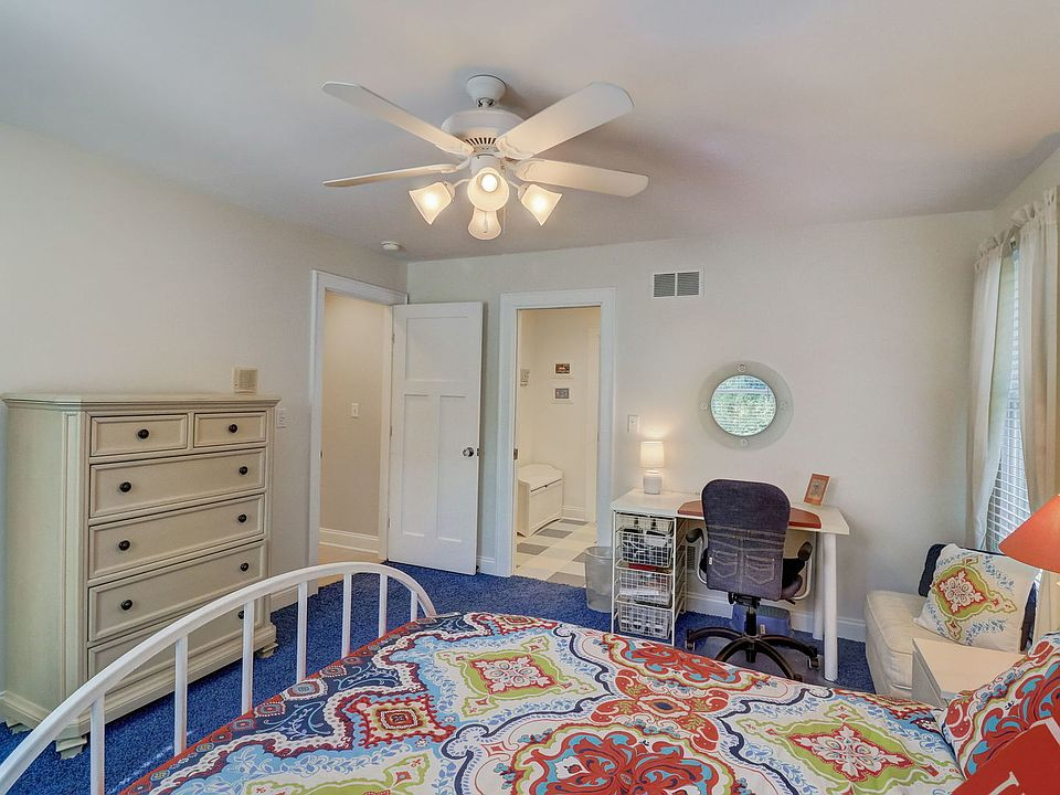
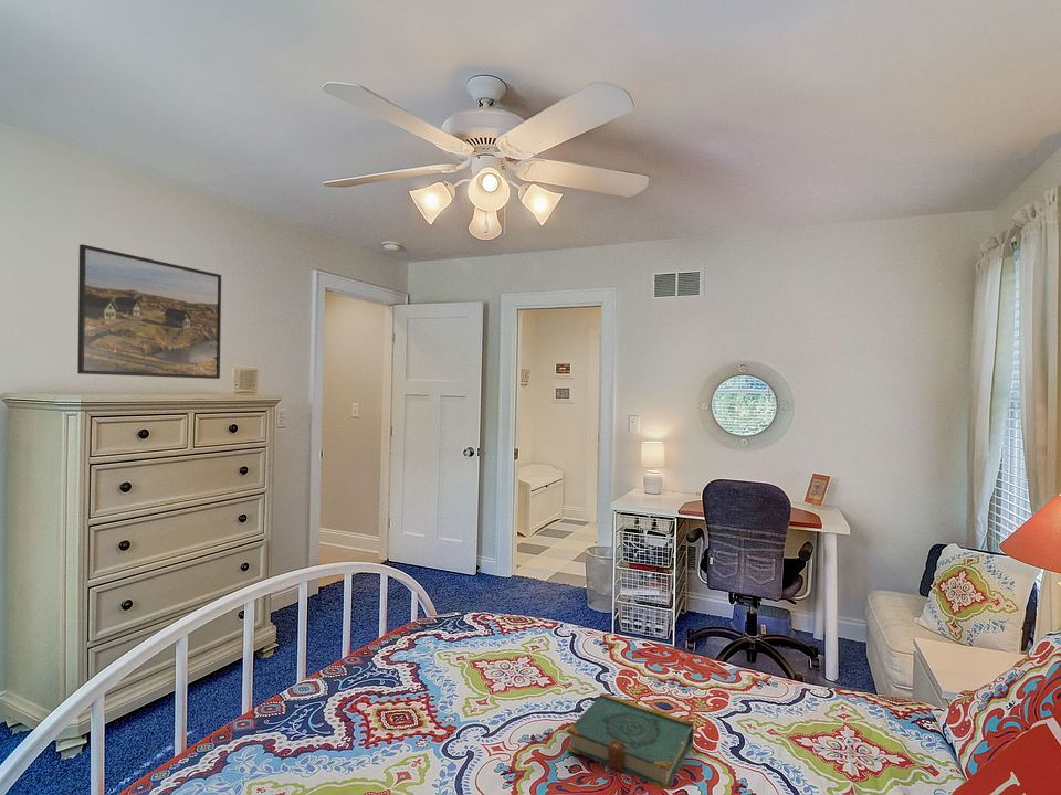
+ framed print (157, 318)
+ book (629, 735)
